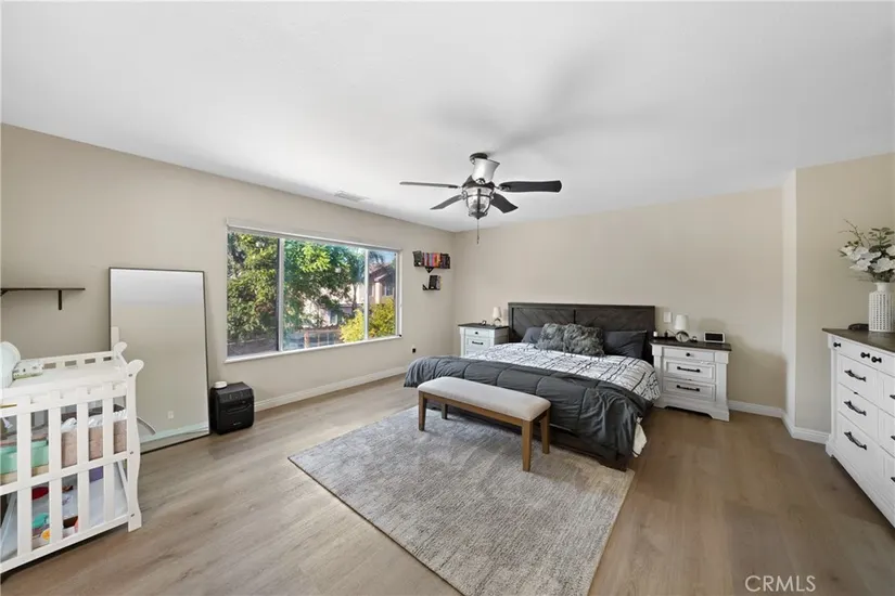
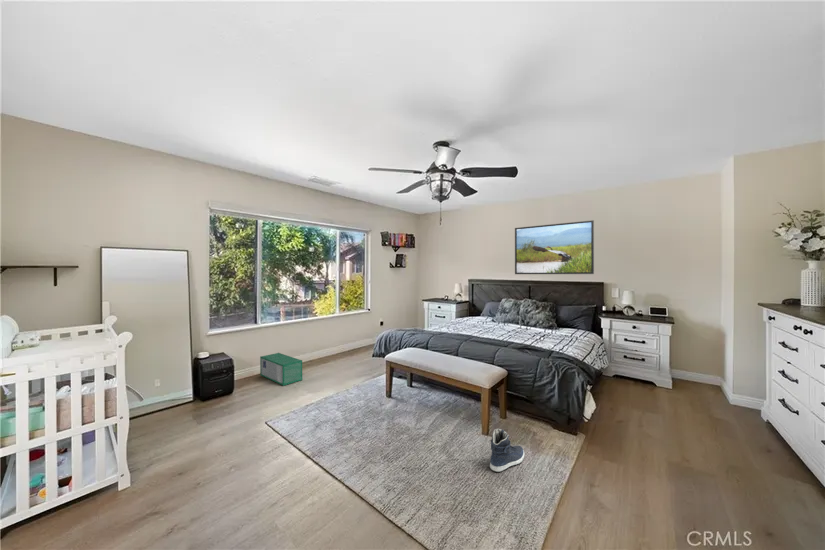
+ storage bin (280, 368)
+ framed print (551, 249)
+ sneaker (507, 444)
